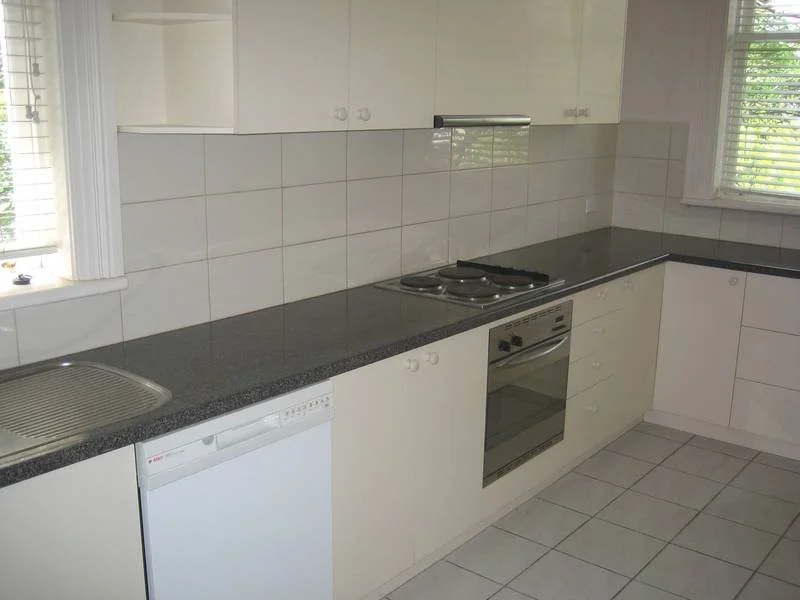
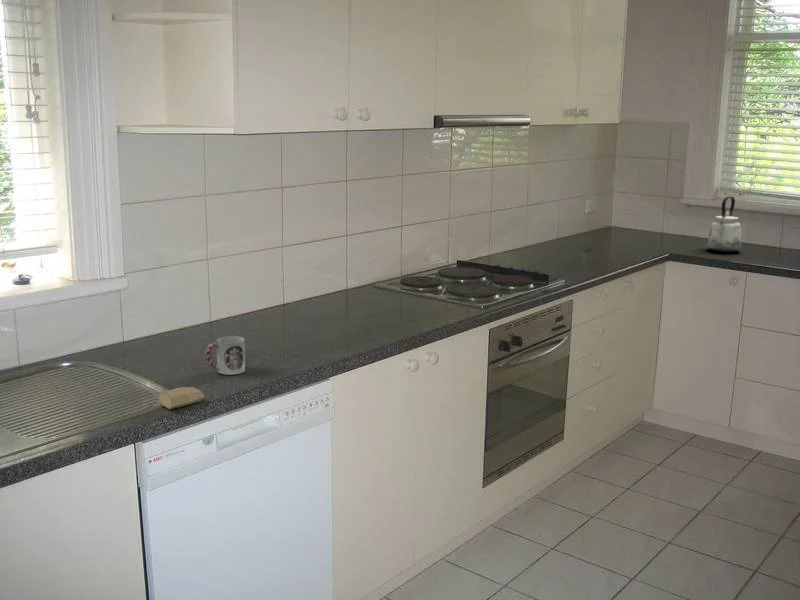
+ kettle (728, 223)
+ cup (225, 355)
+ soap bar (183, 395)
